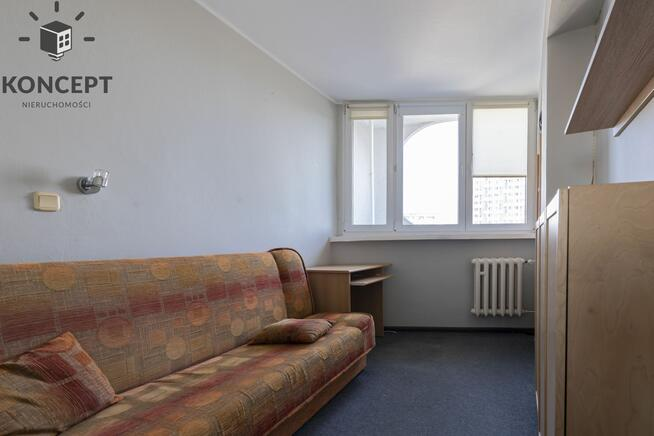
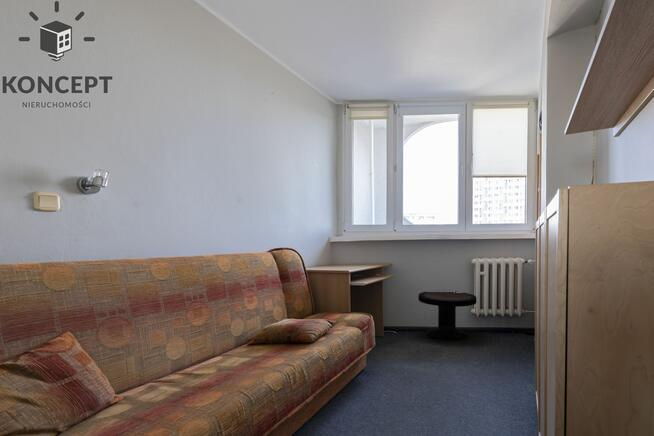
+ side table (446, 315)
